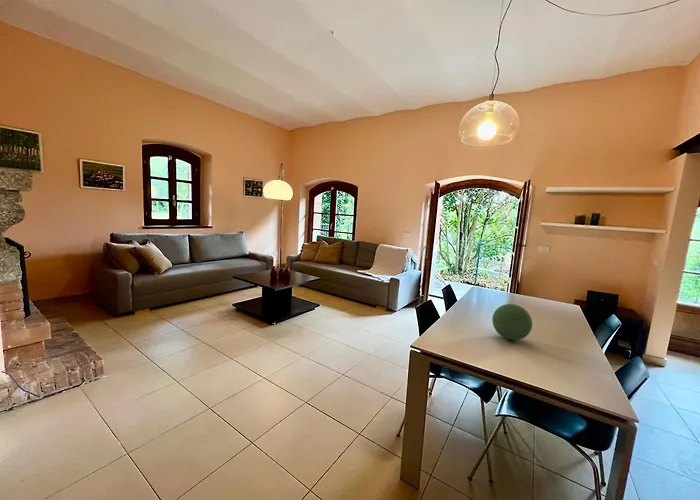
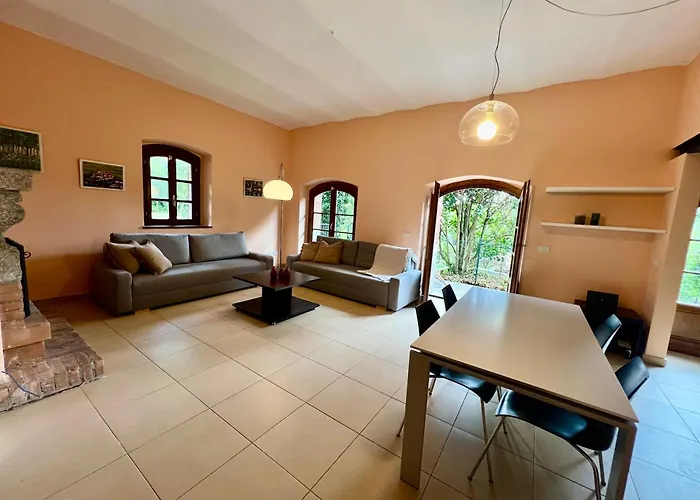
- decorative orb (511, 321)
